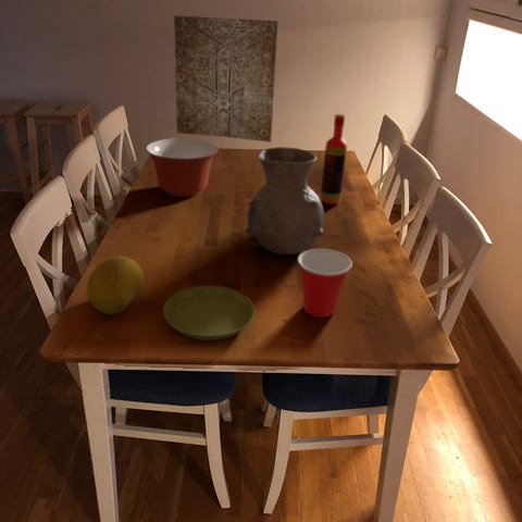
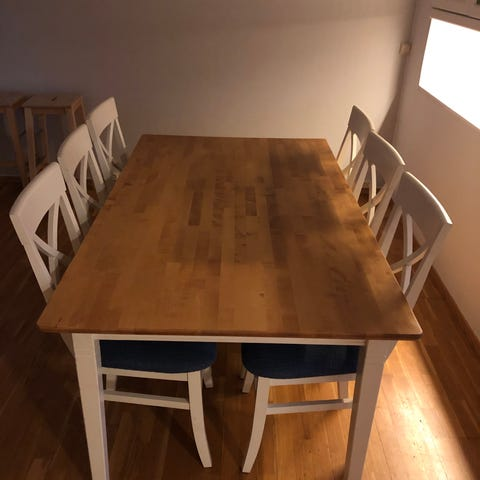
- mixing bowl (183, 170)
- vase (286, 201)
- saucer (209, 314)
- cup (322, 285)
- fruit (114, 285)
- wall art (224, 98)
- bottle (334, 160)
